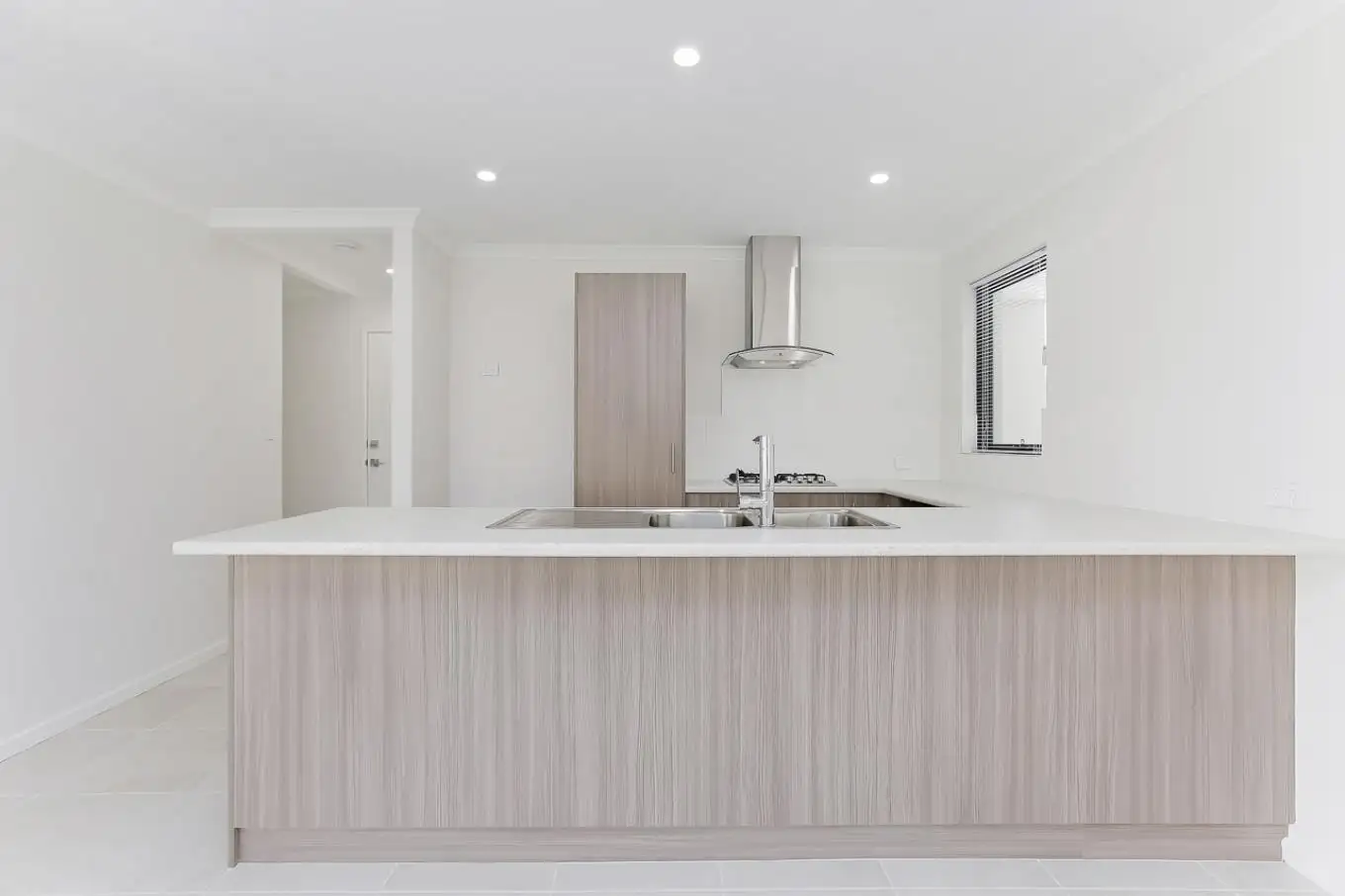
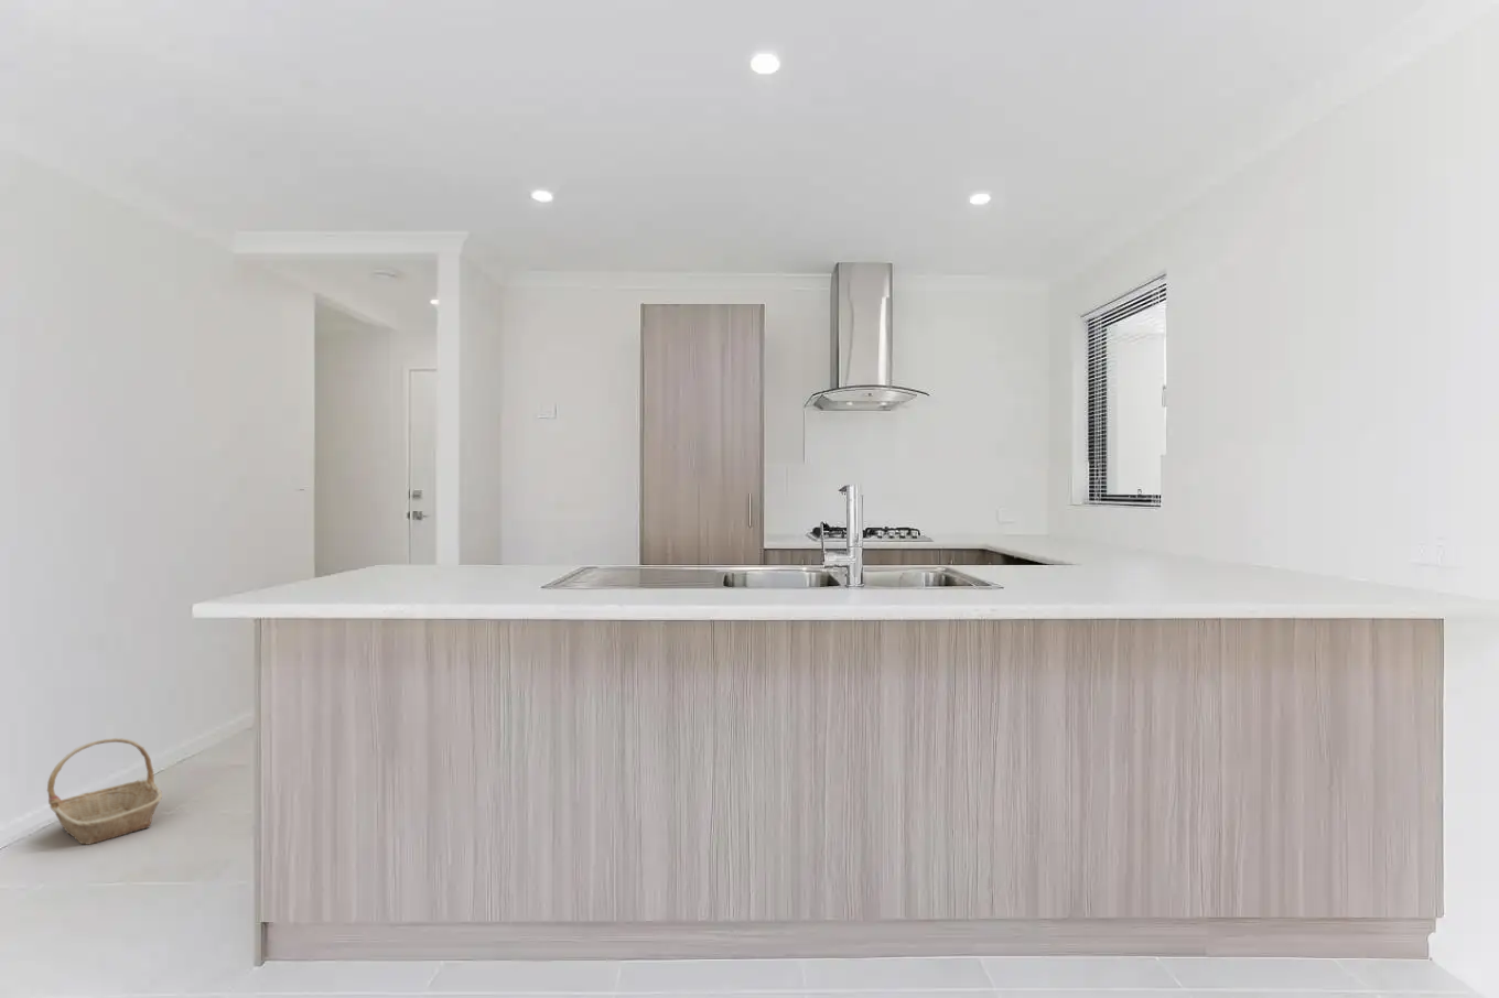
+ basket (107, 787)
